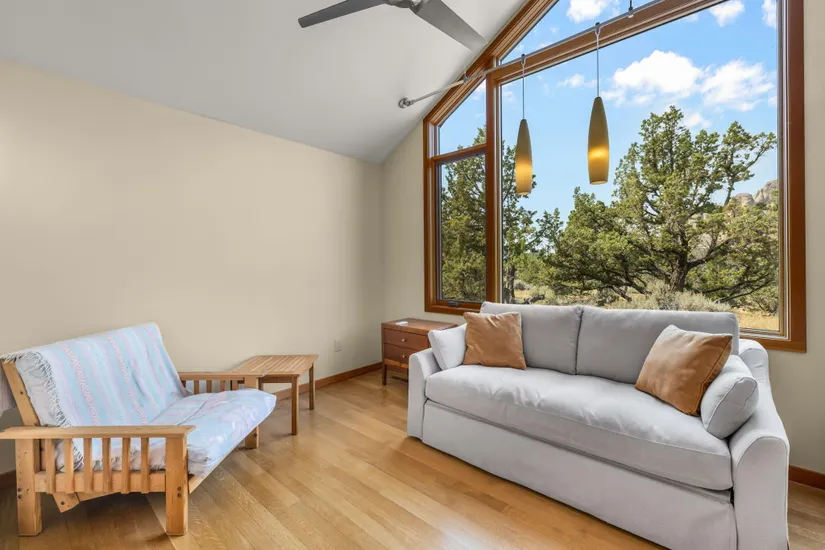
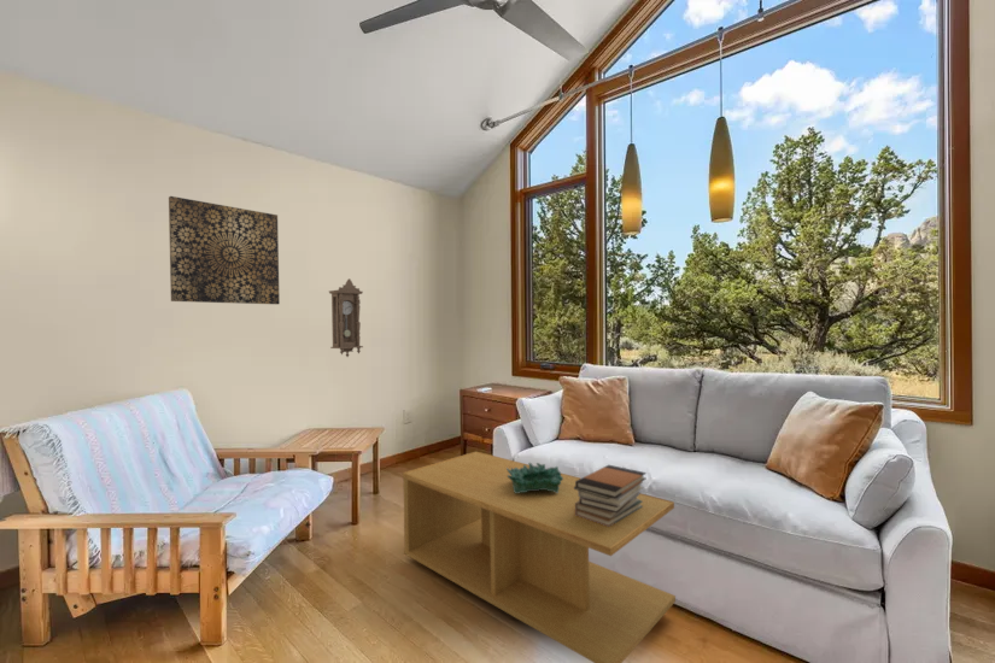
+ coffee table (525, 535)
+ wall art (228, 254)
+ decorative bowl (533, 477)
+ pendulum clock (346, 318)
+ book stack (610, 493)
